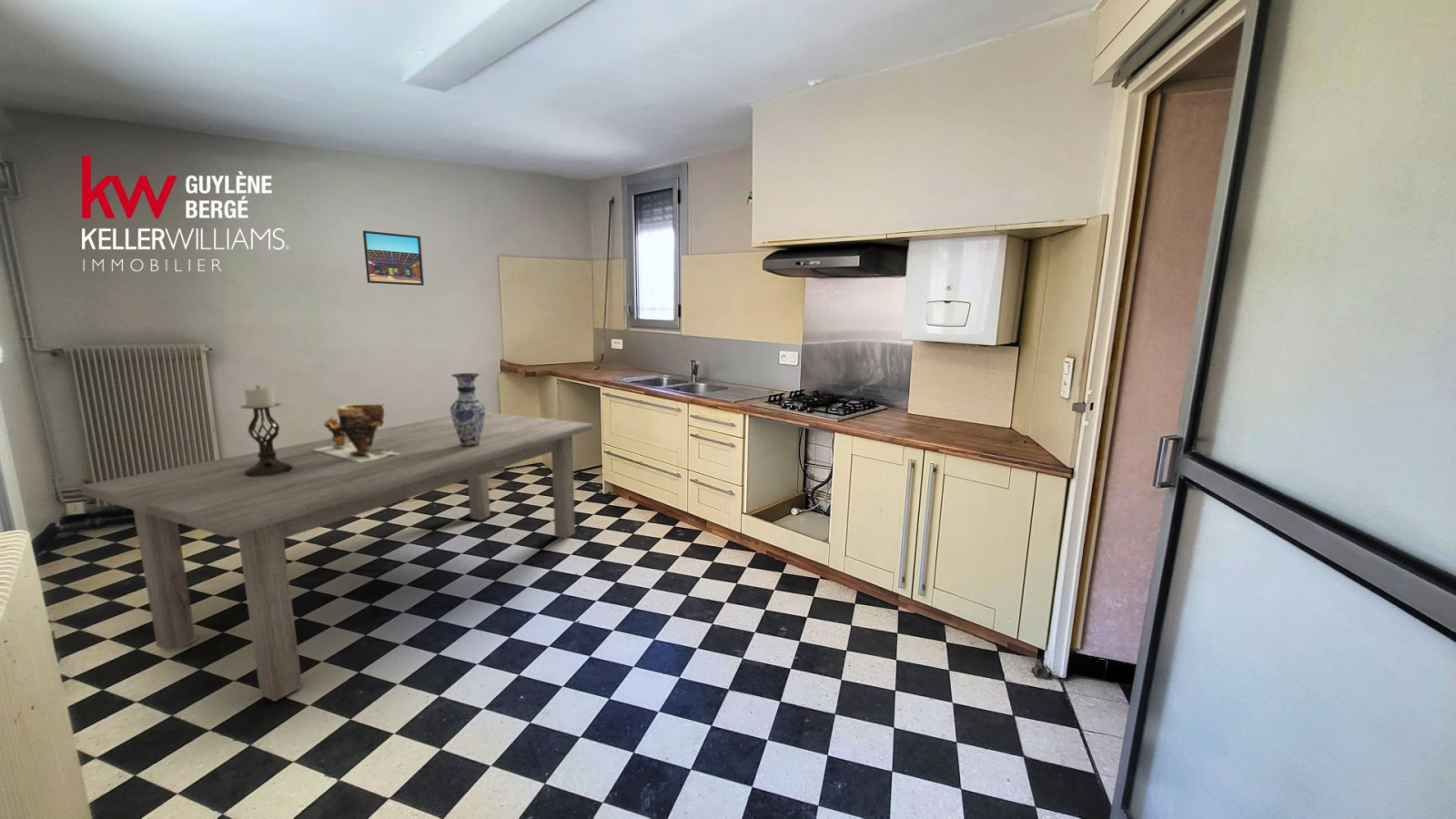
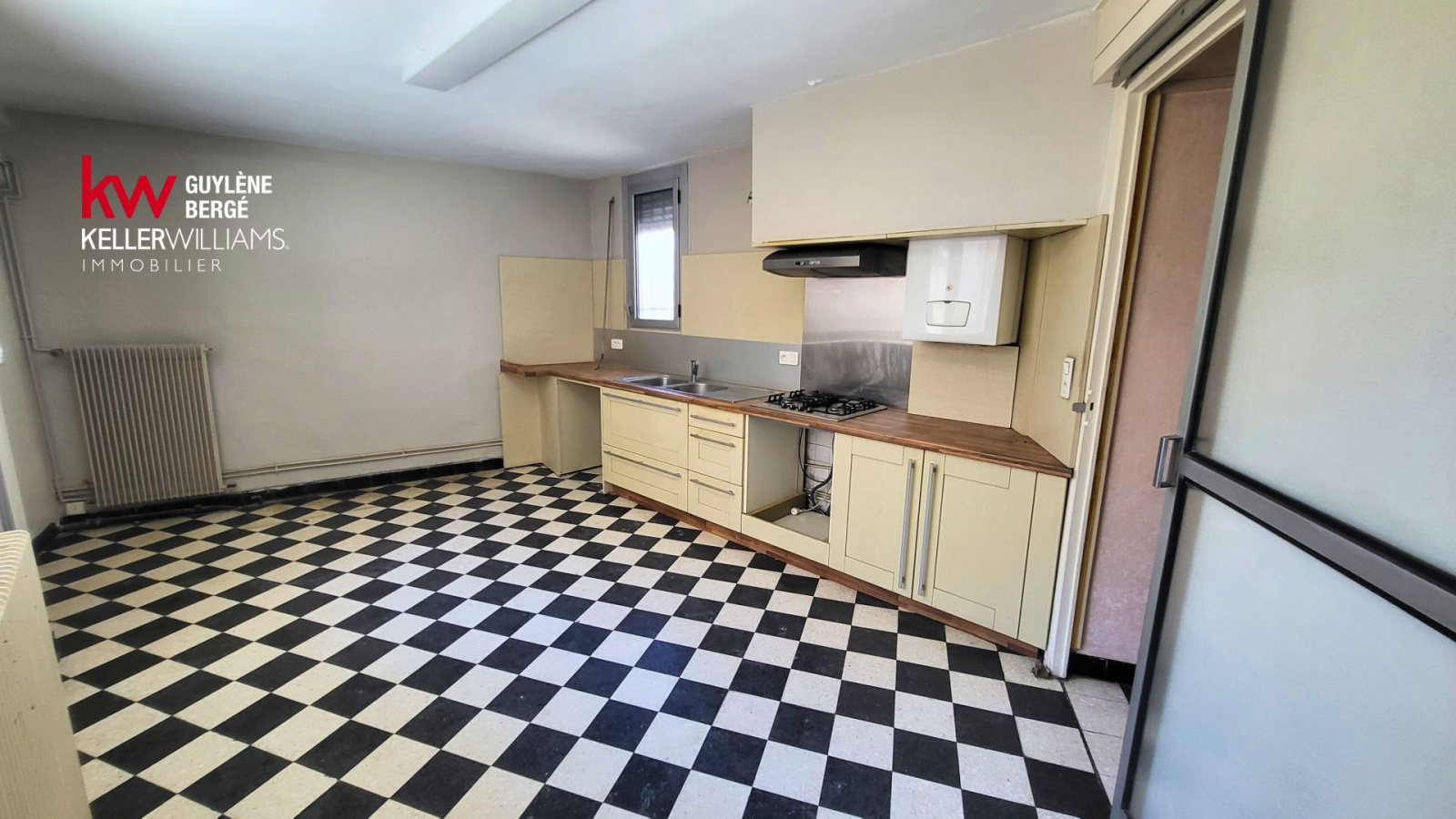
- vase (467, 410)
- clay pot (351, 427)
- dining table (399, 500)
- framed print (394, 258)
- candle holder (263, 428)
